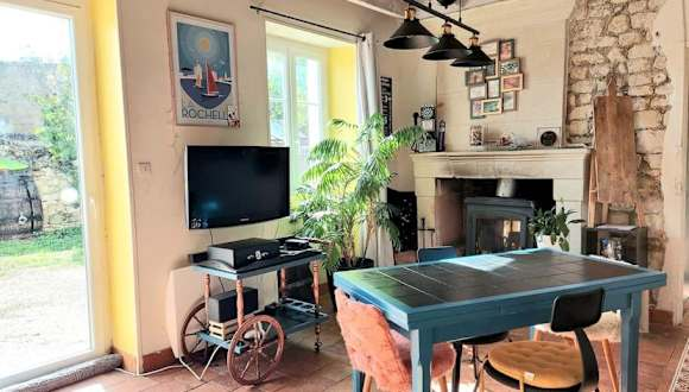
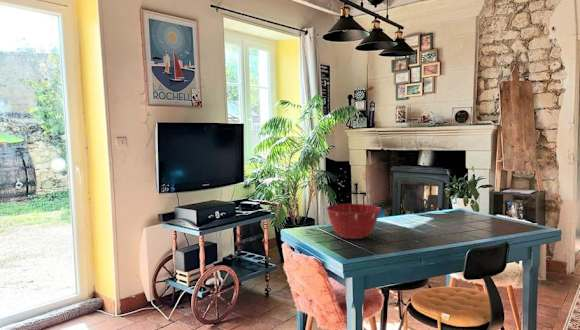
+ mixing bowl (353, 222)
